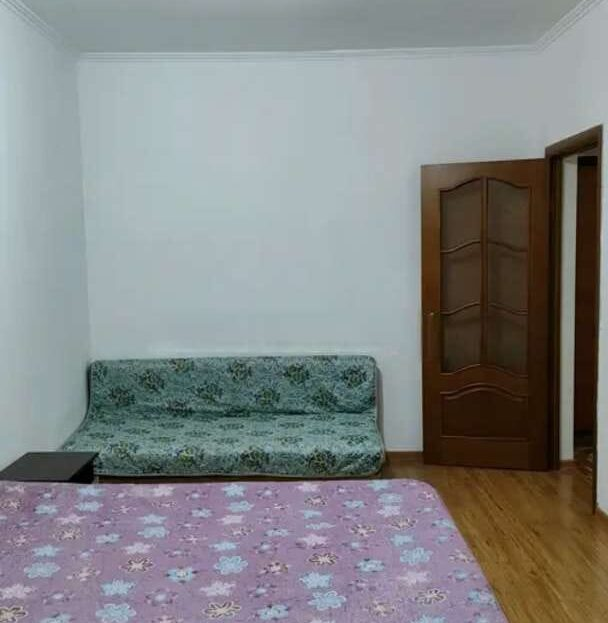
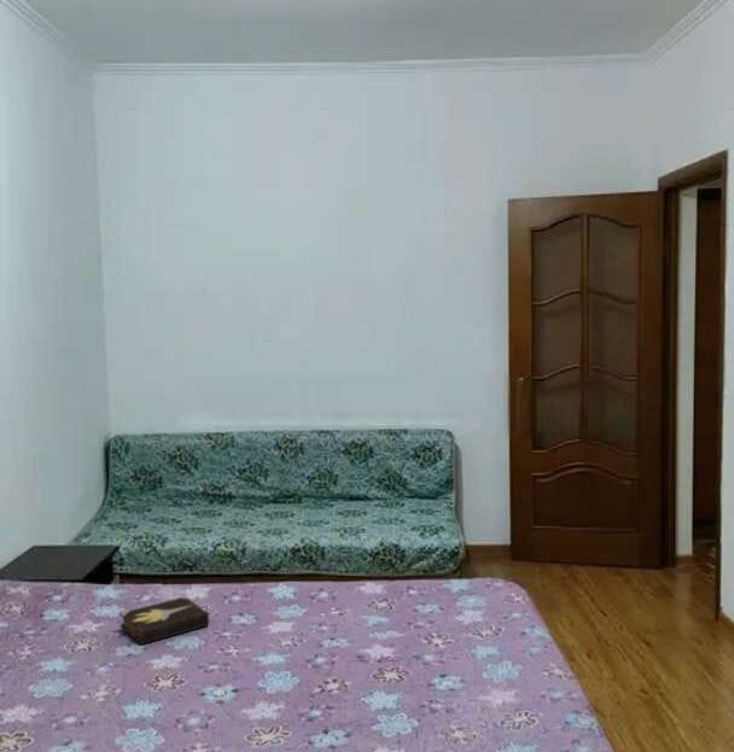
+ hardback book (164, 618)
